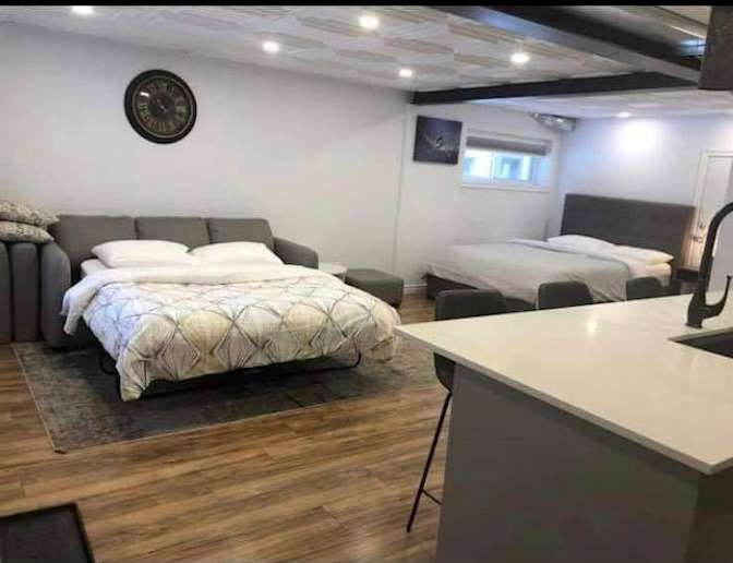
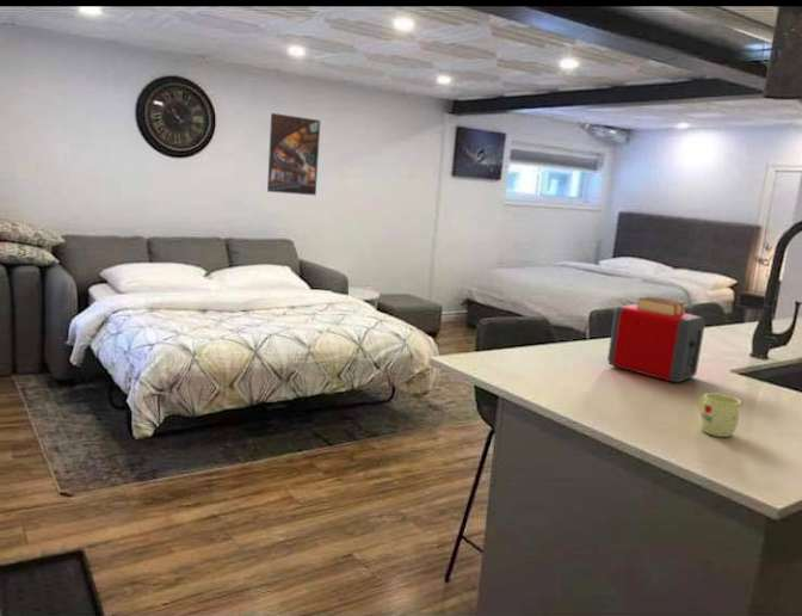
+ toaster (656, 335)
+ mug (714, 412)
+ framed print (294, 155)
